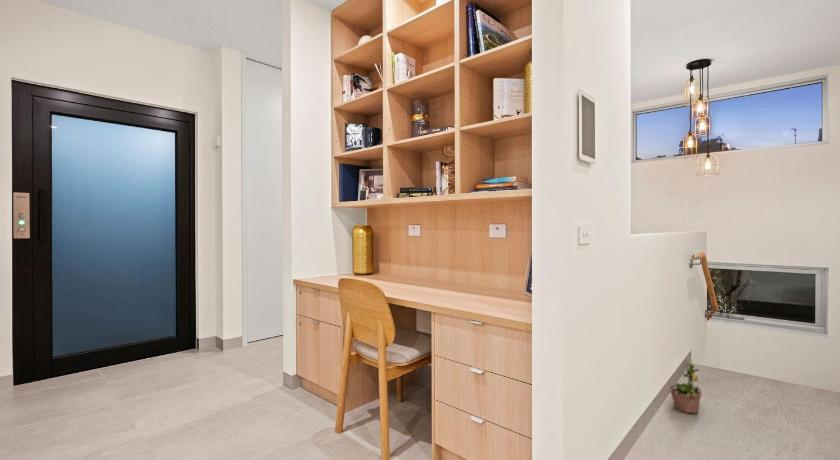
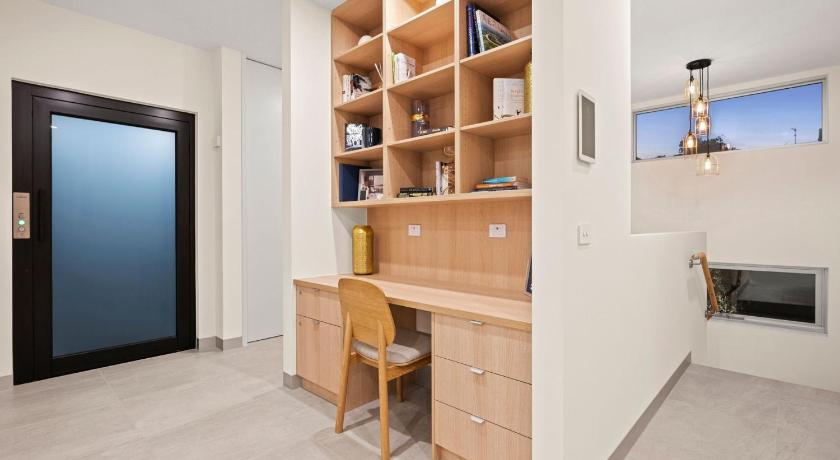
- potted plant (683, 383)
